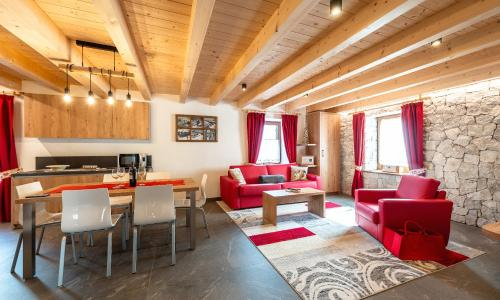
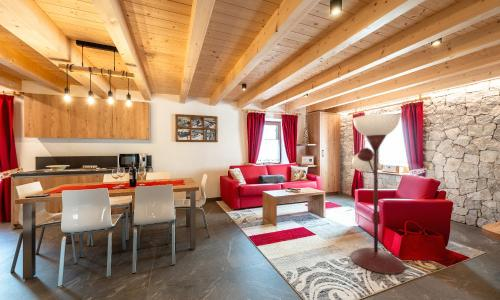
+ floor lamp (374, 187)
